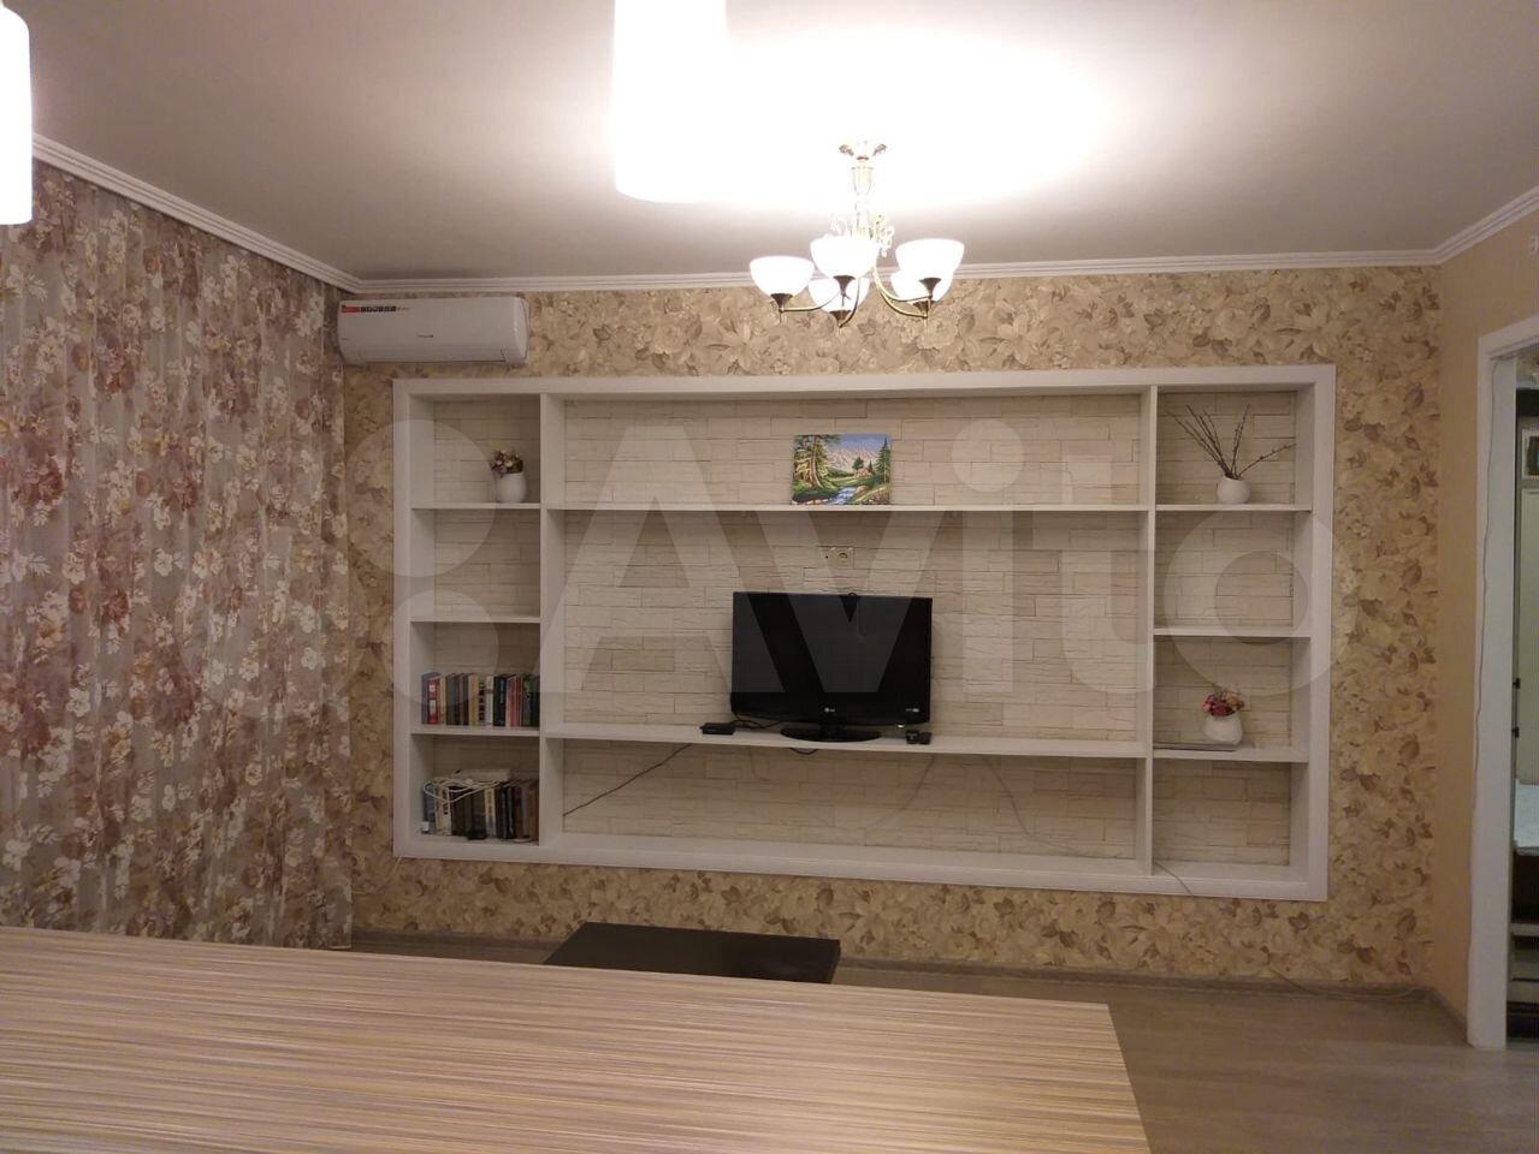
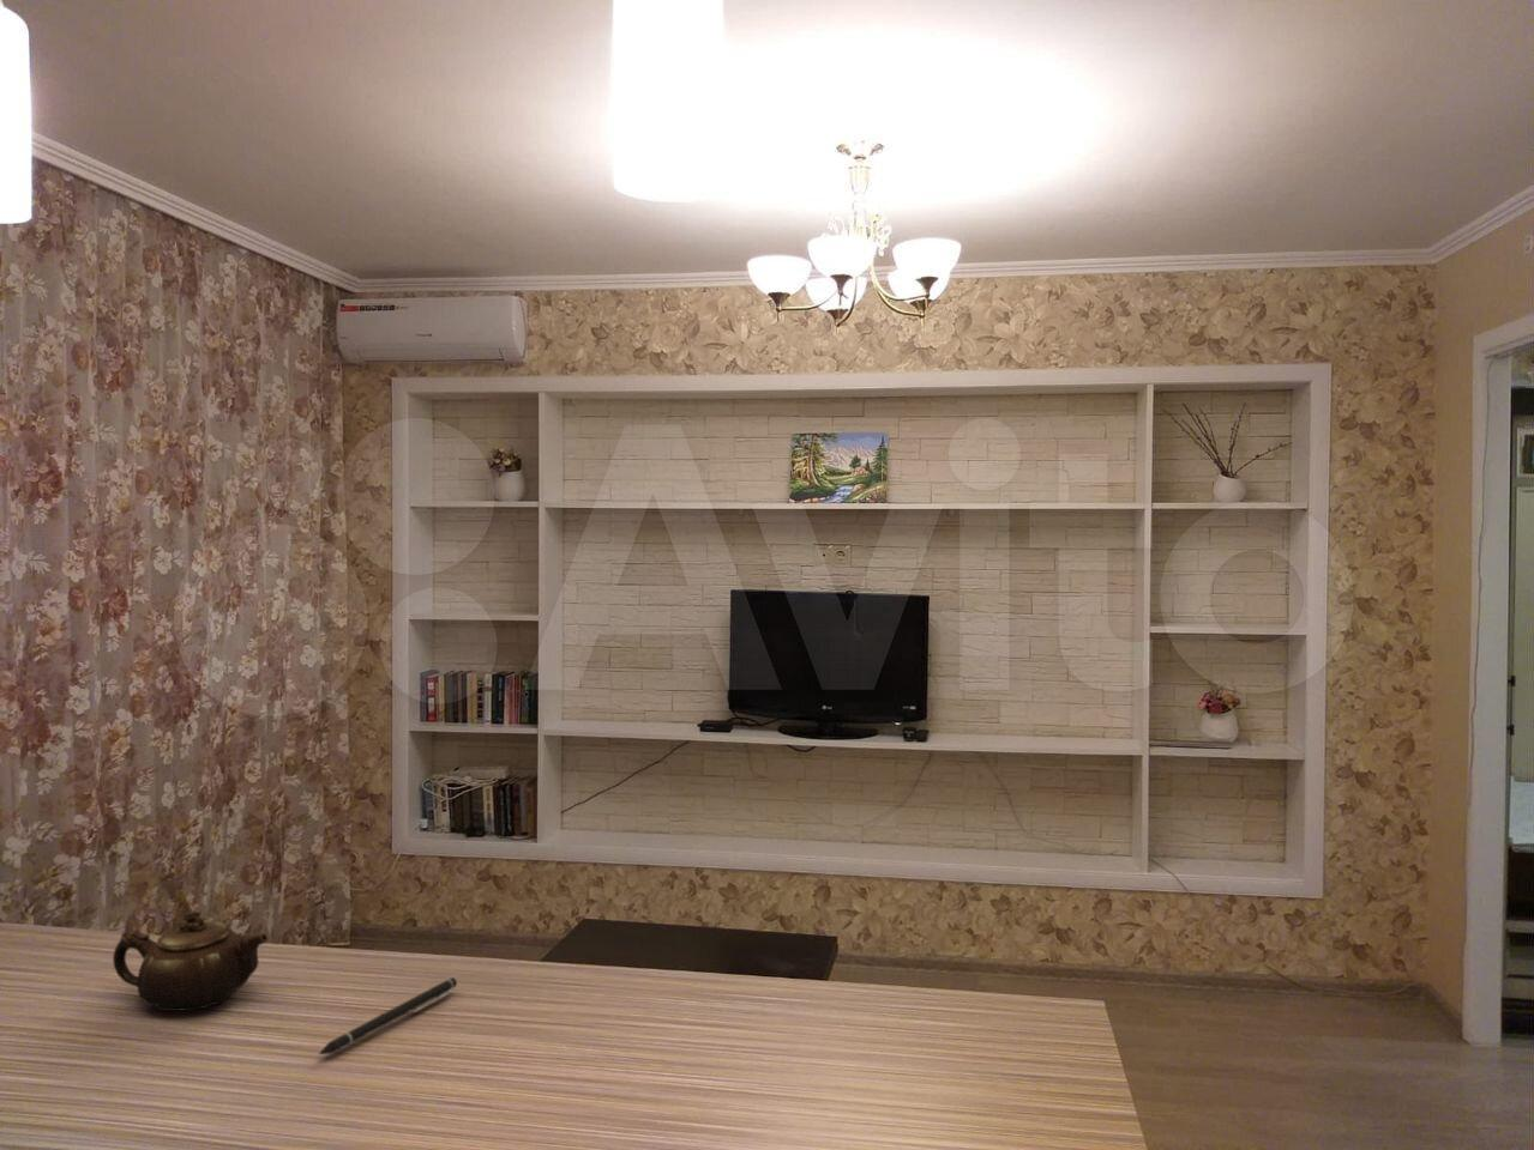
+ pen (390, 1015)
+ teapot (191, 953)
